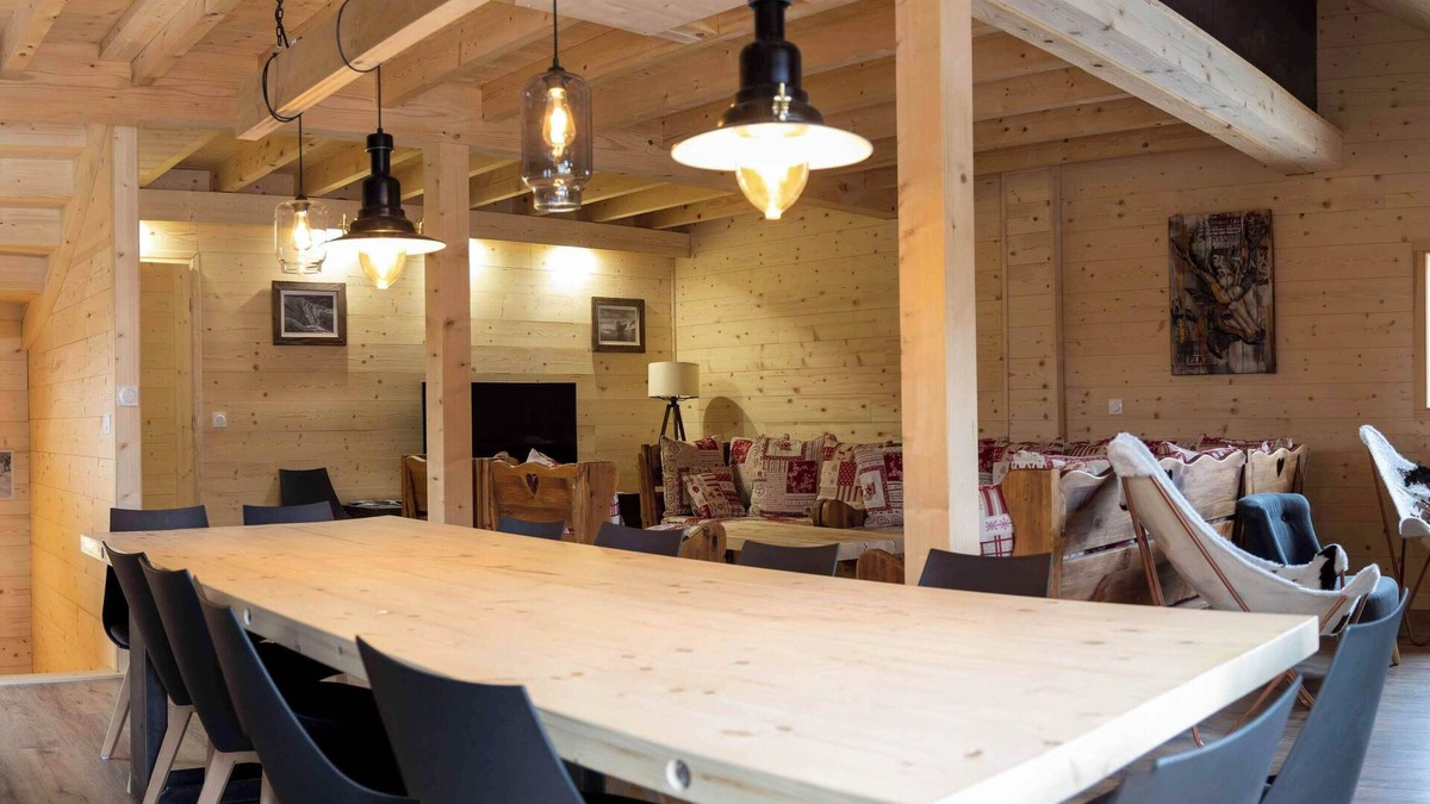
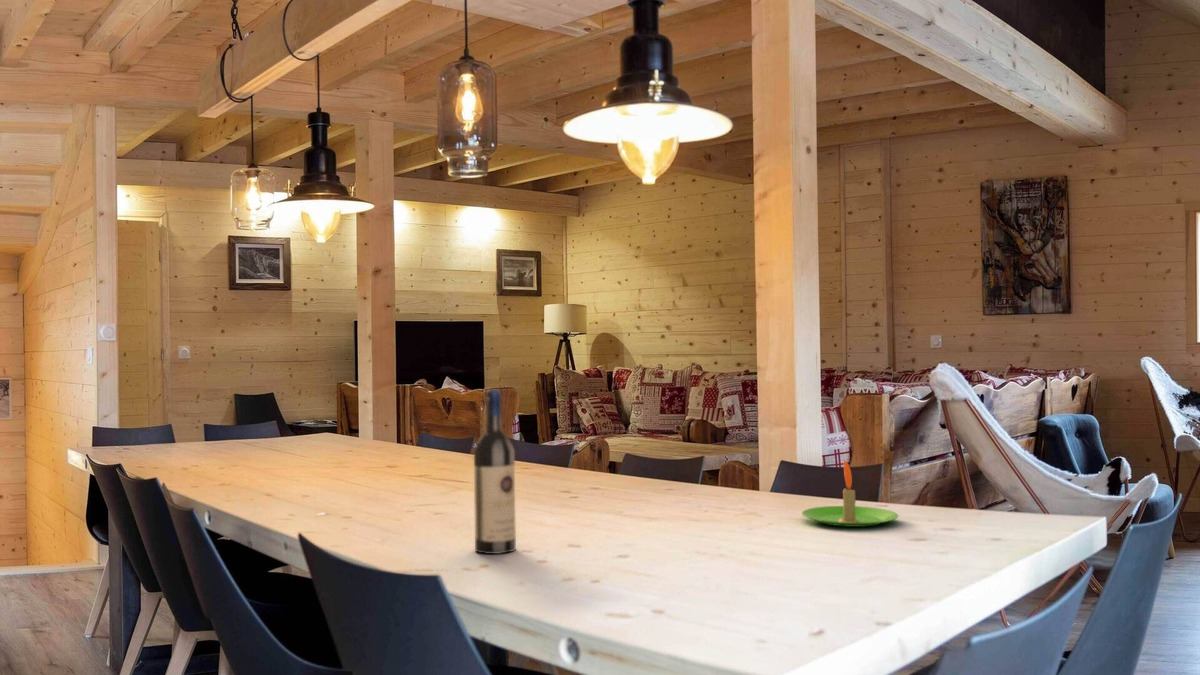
+ wine bottle (494, 469)
+ candle (849, 490)
